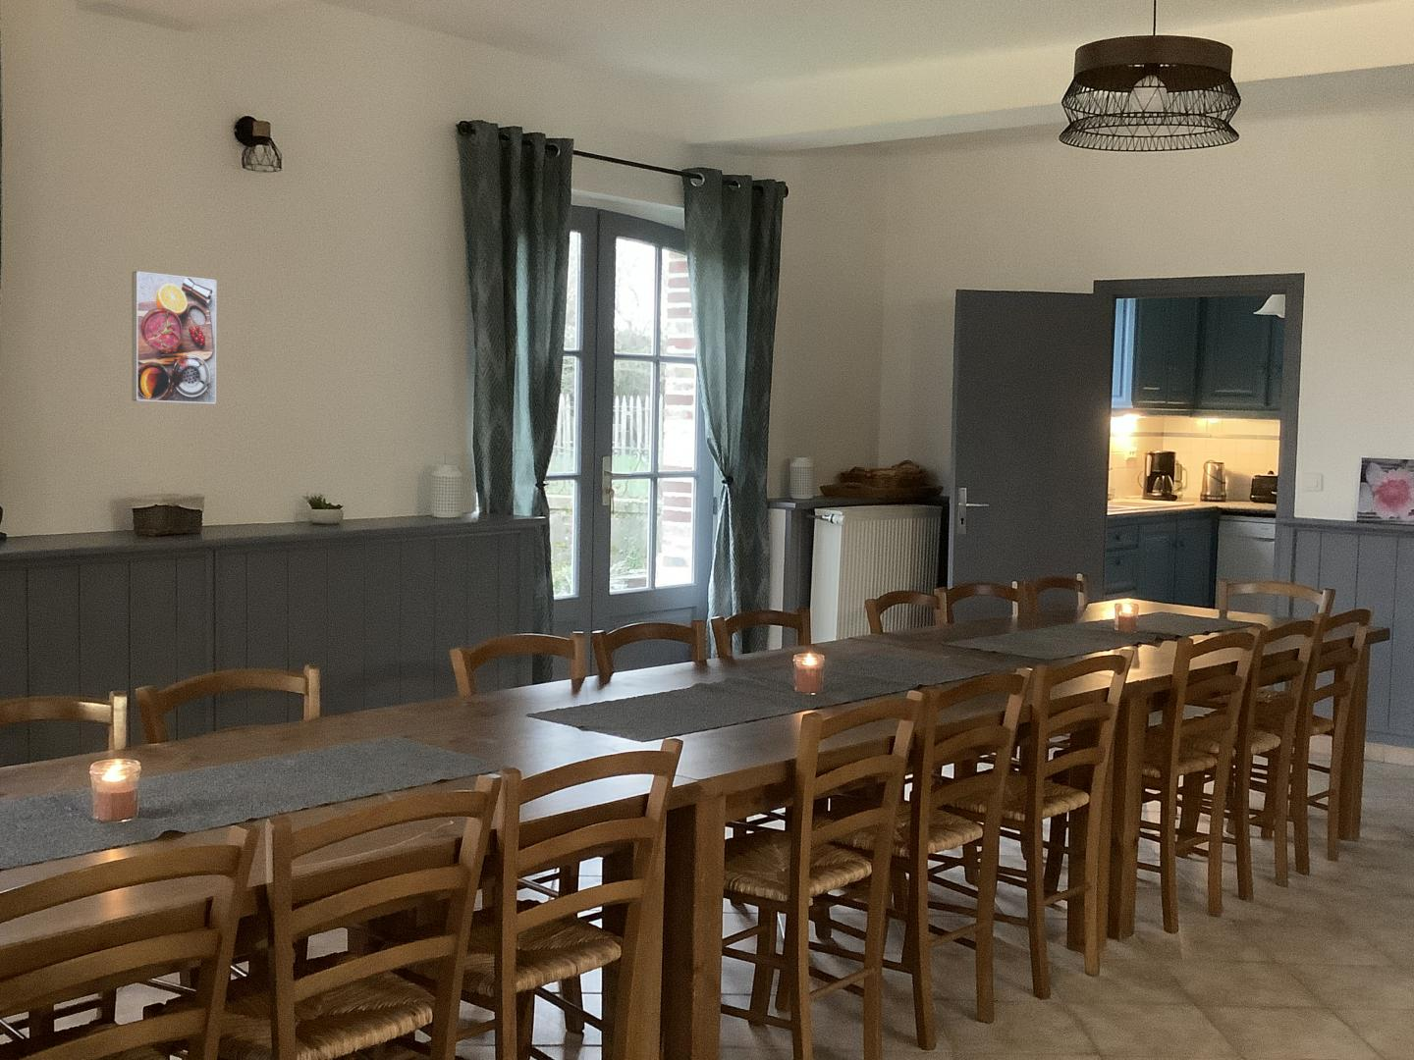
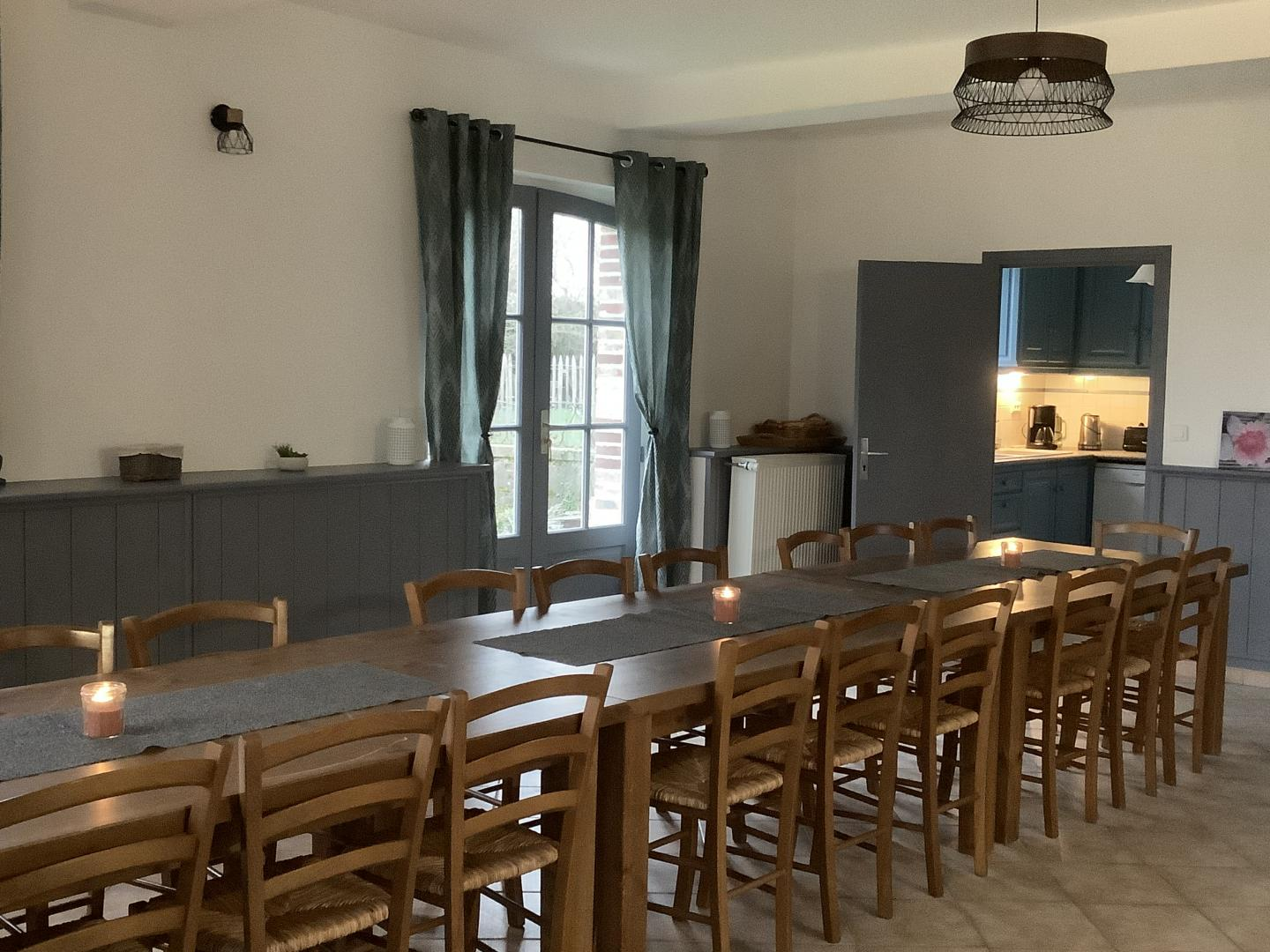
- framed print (175, 338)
